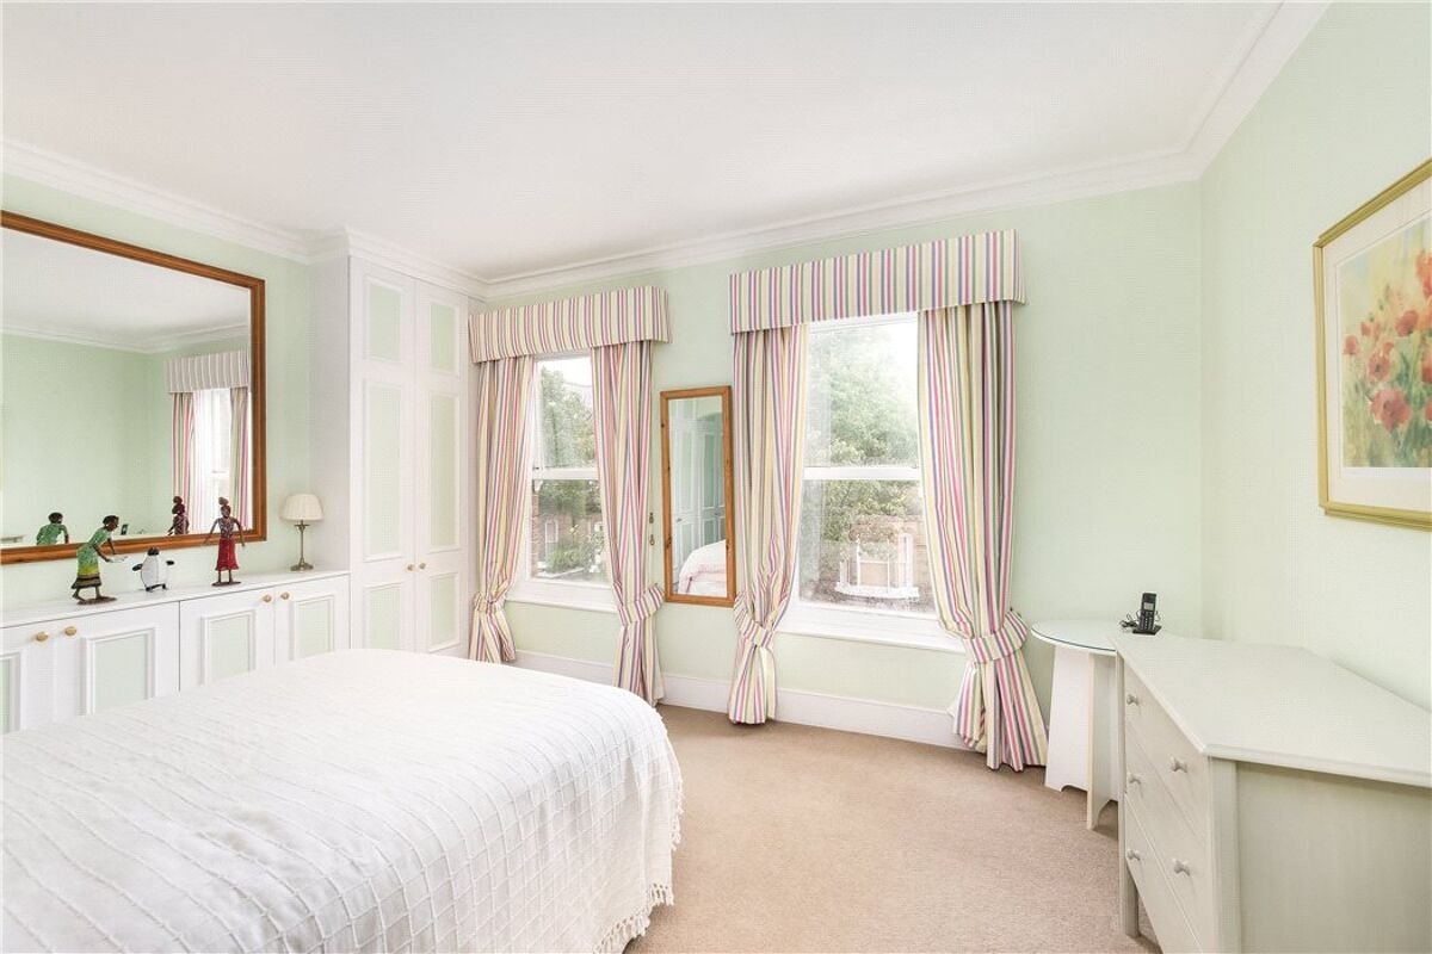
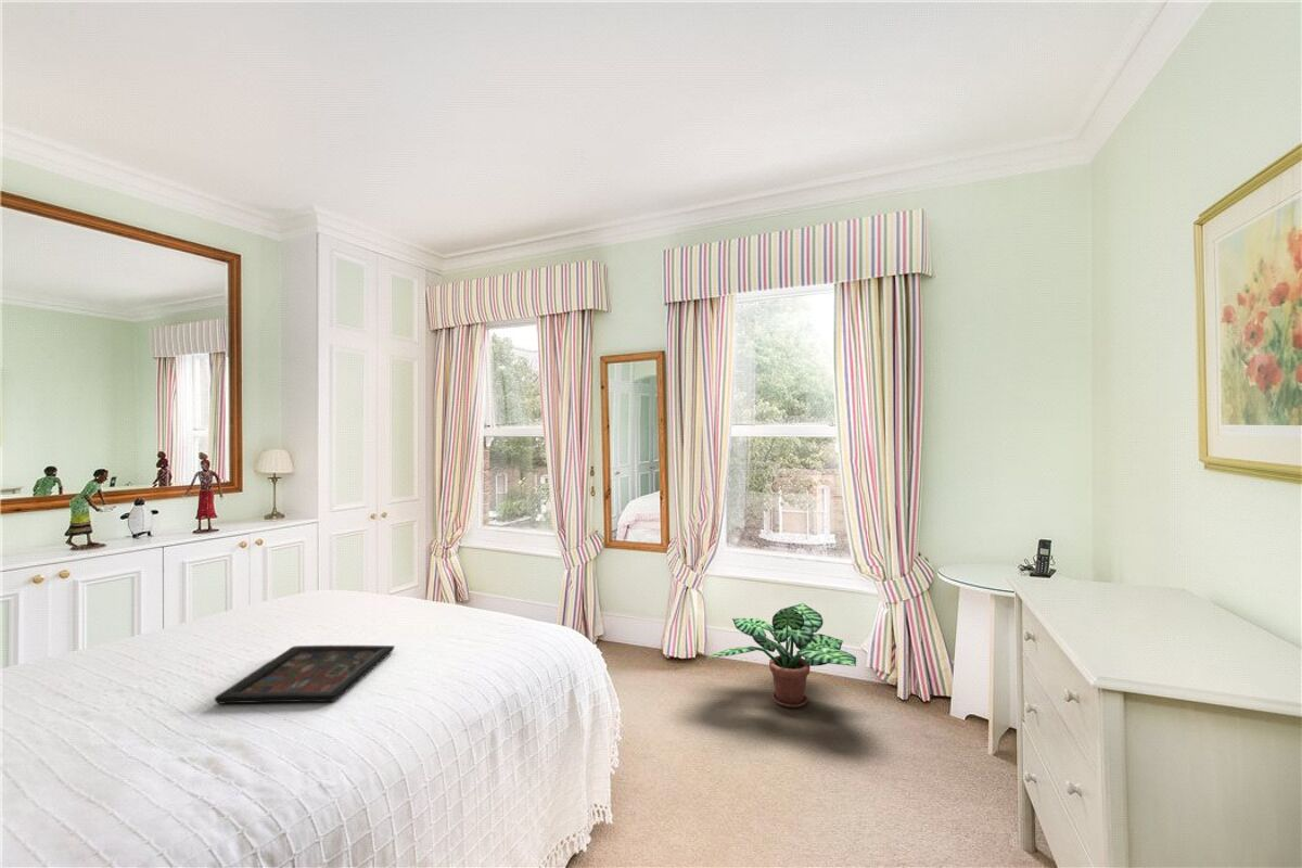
+ decorative tray (314, 671)
+ potted plant (790, 647)
